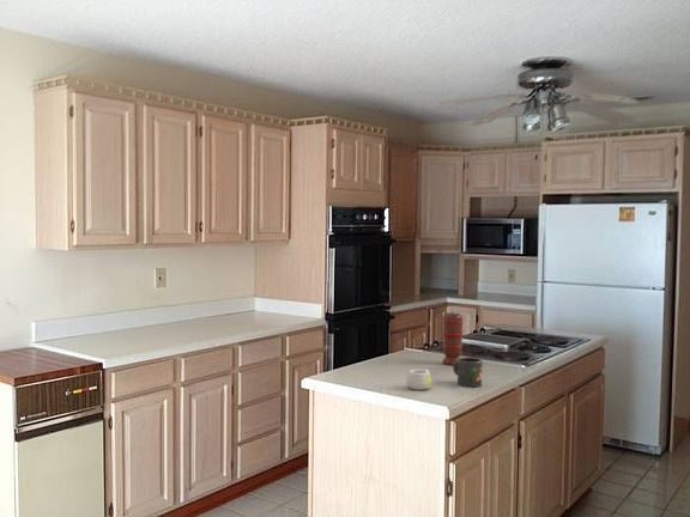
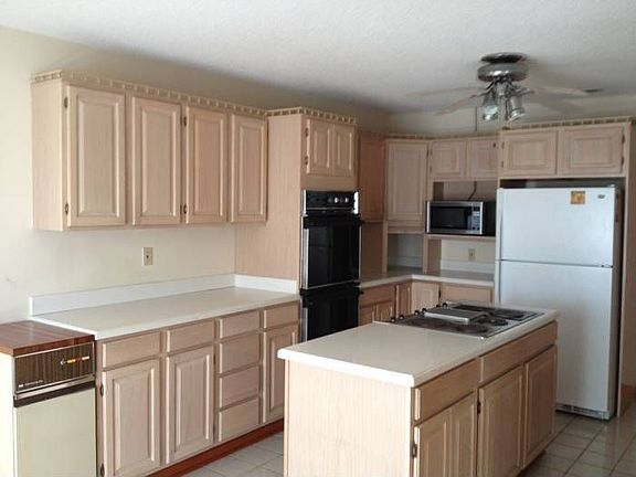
- mug (466, 371)
- spice grinder (452, 337)
- mug (420, 378)
